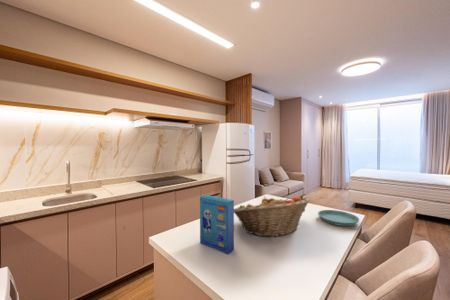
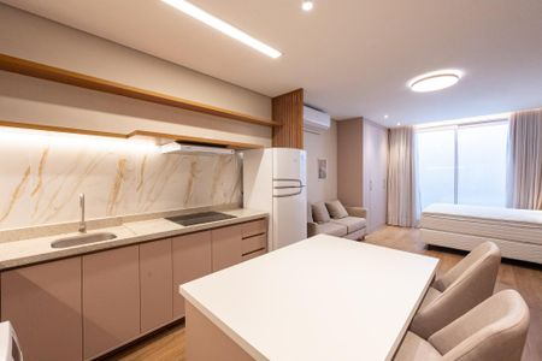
- saucer (337, 217)
- fruit basket (271, 211)
- cereal box (216, 222)
